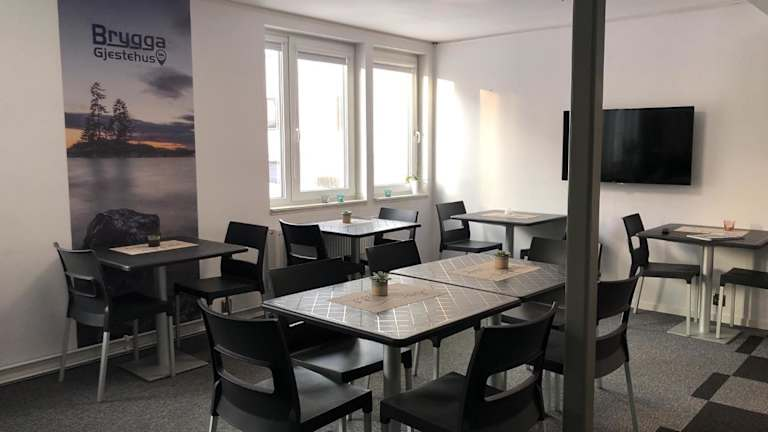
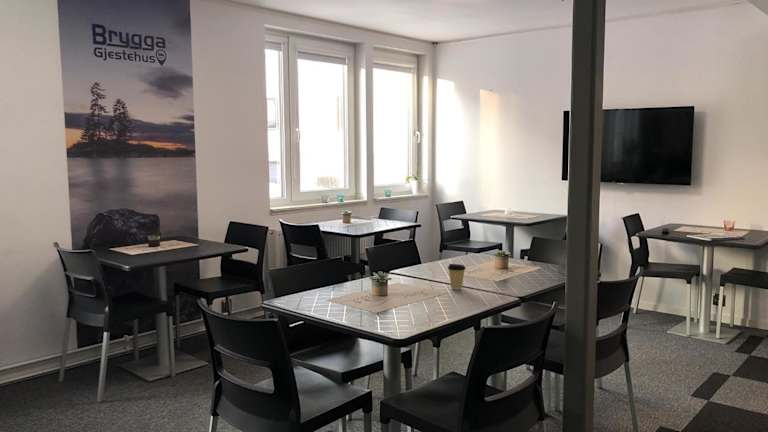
+ coffee cup (456, 276)
